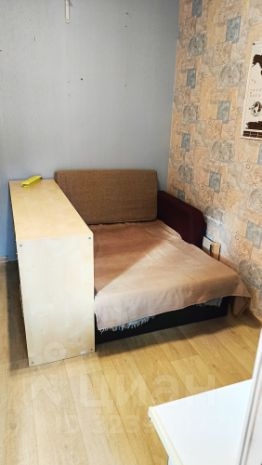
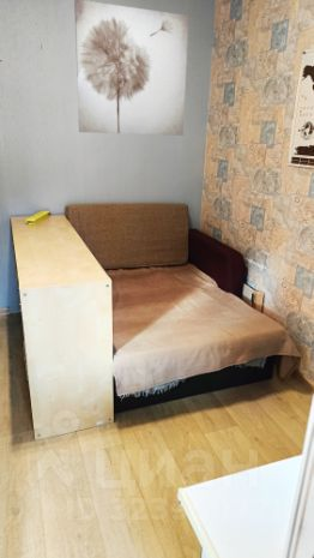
+ wall art (133, 73)
